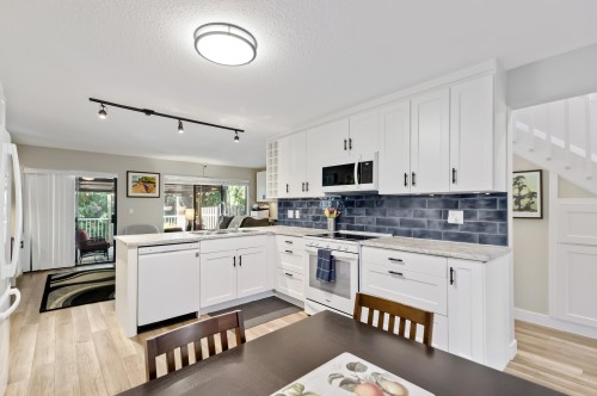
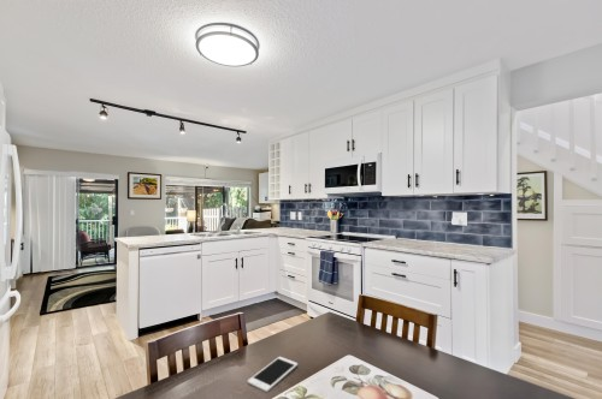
+ cell phone (273, 371)
